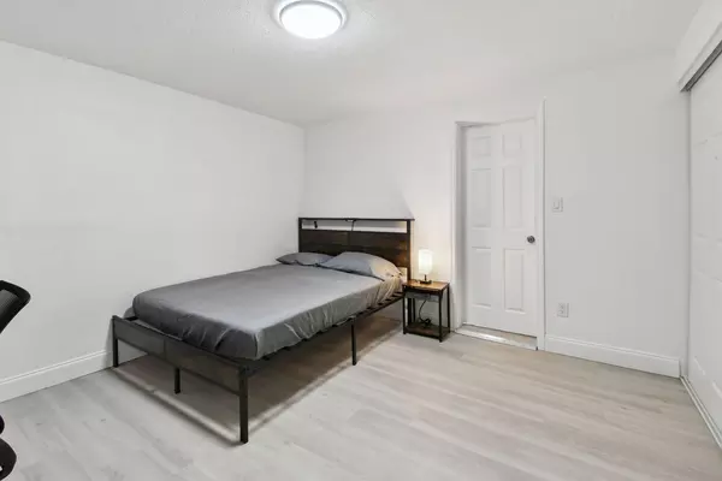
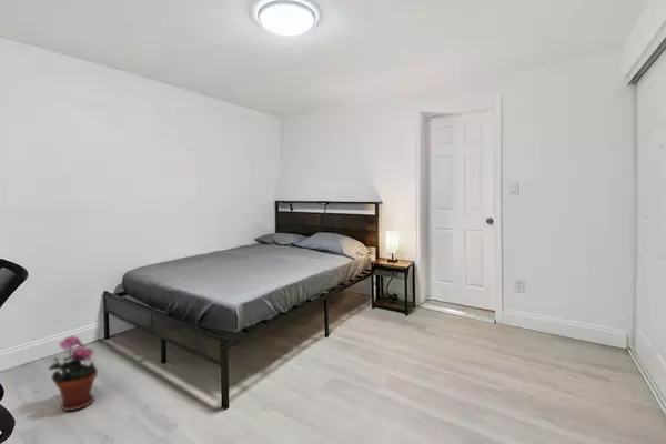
+ potted plant (75, 370)
